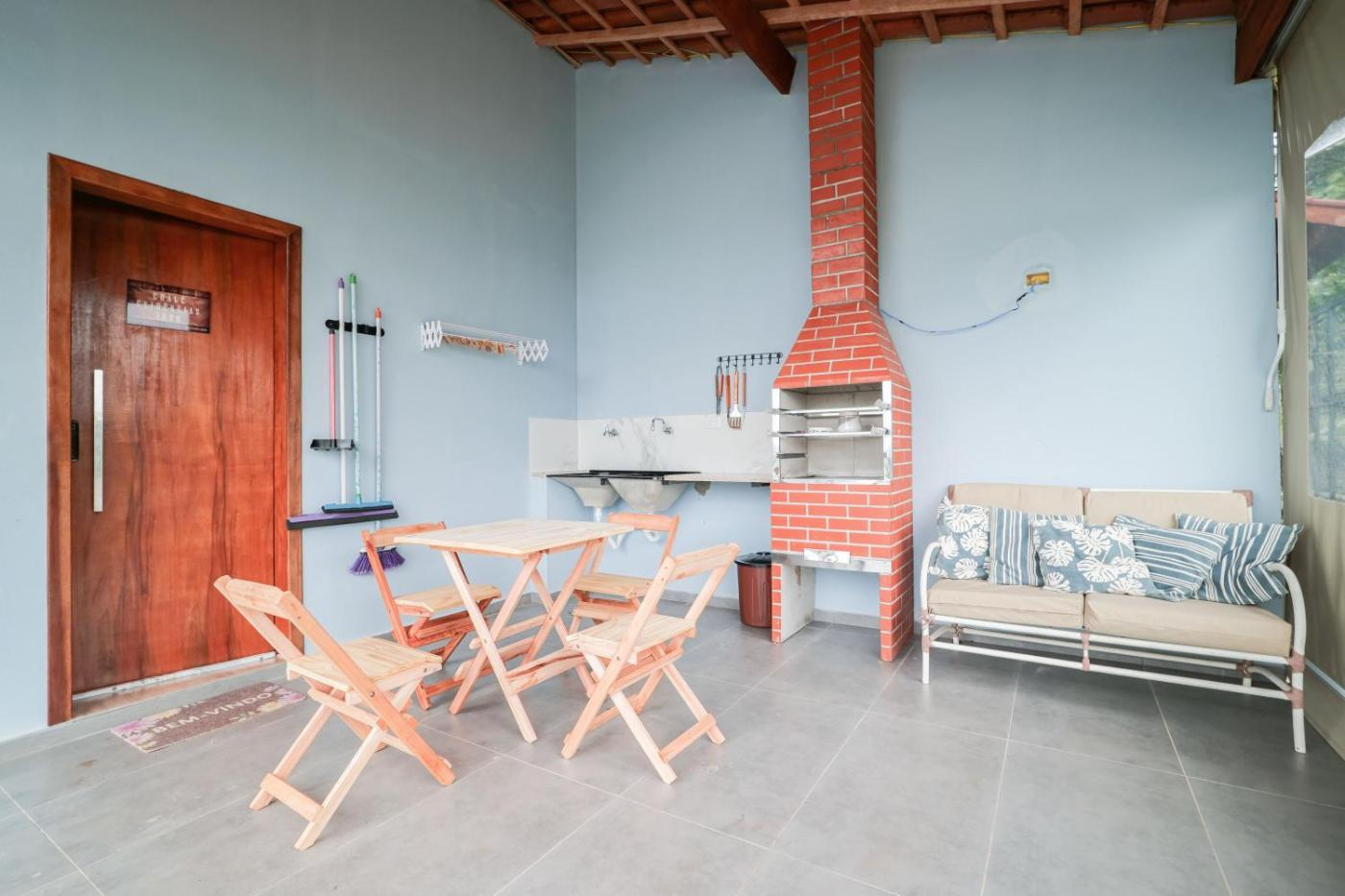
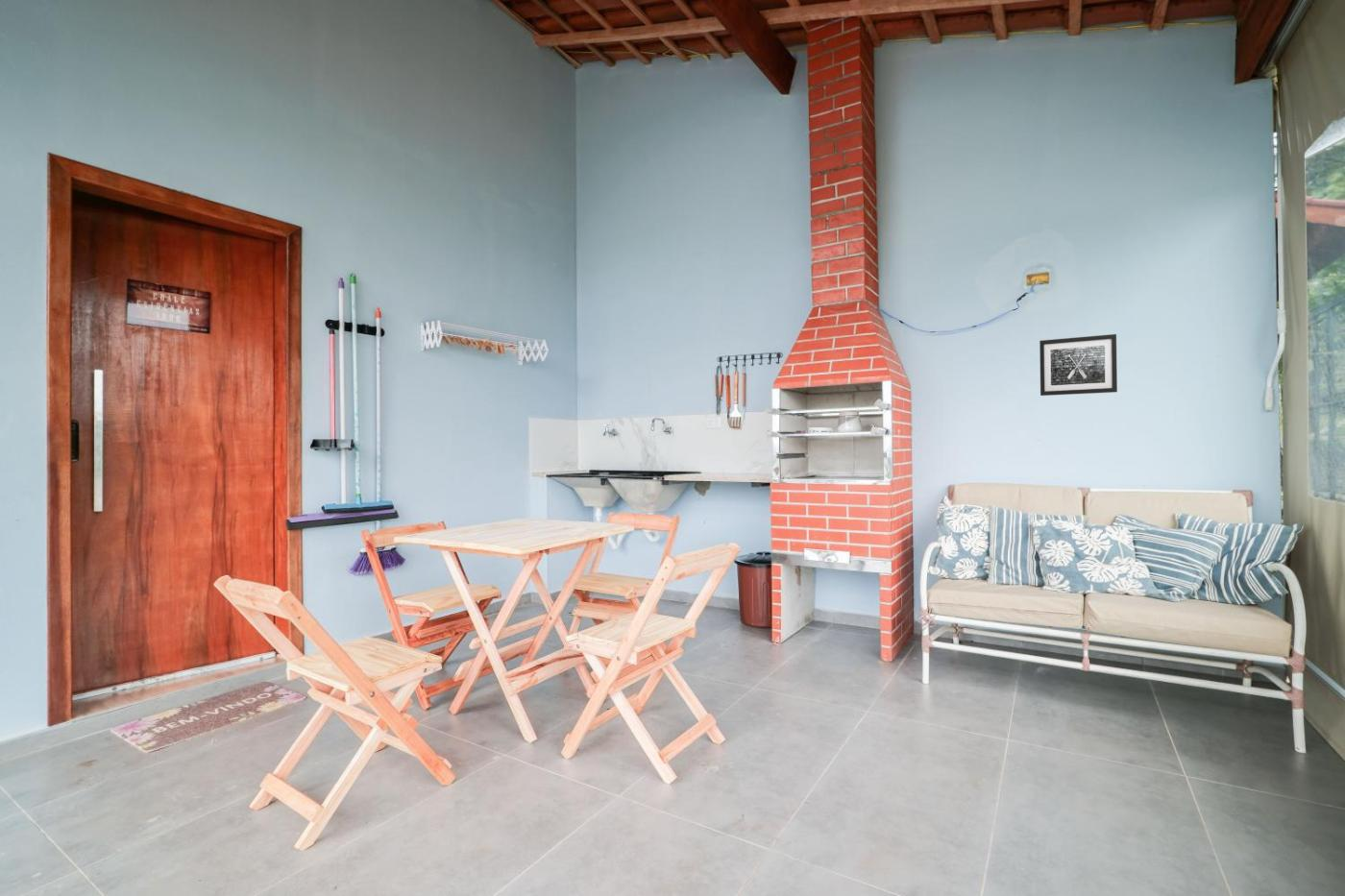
+ wall art (1077, 365)
